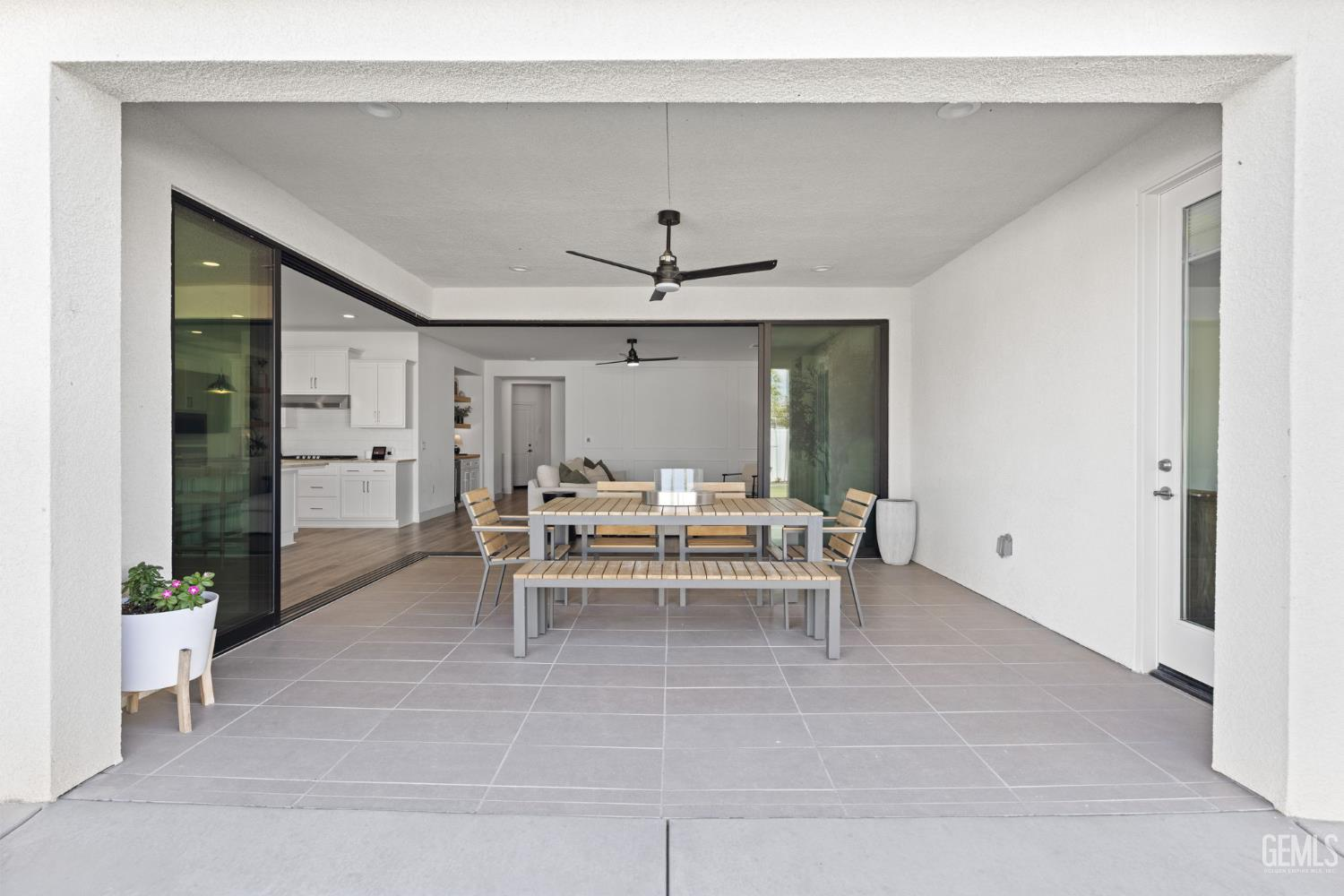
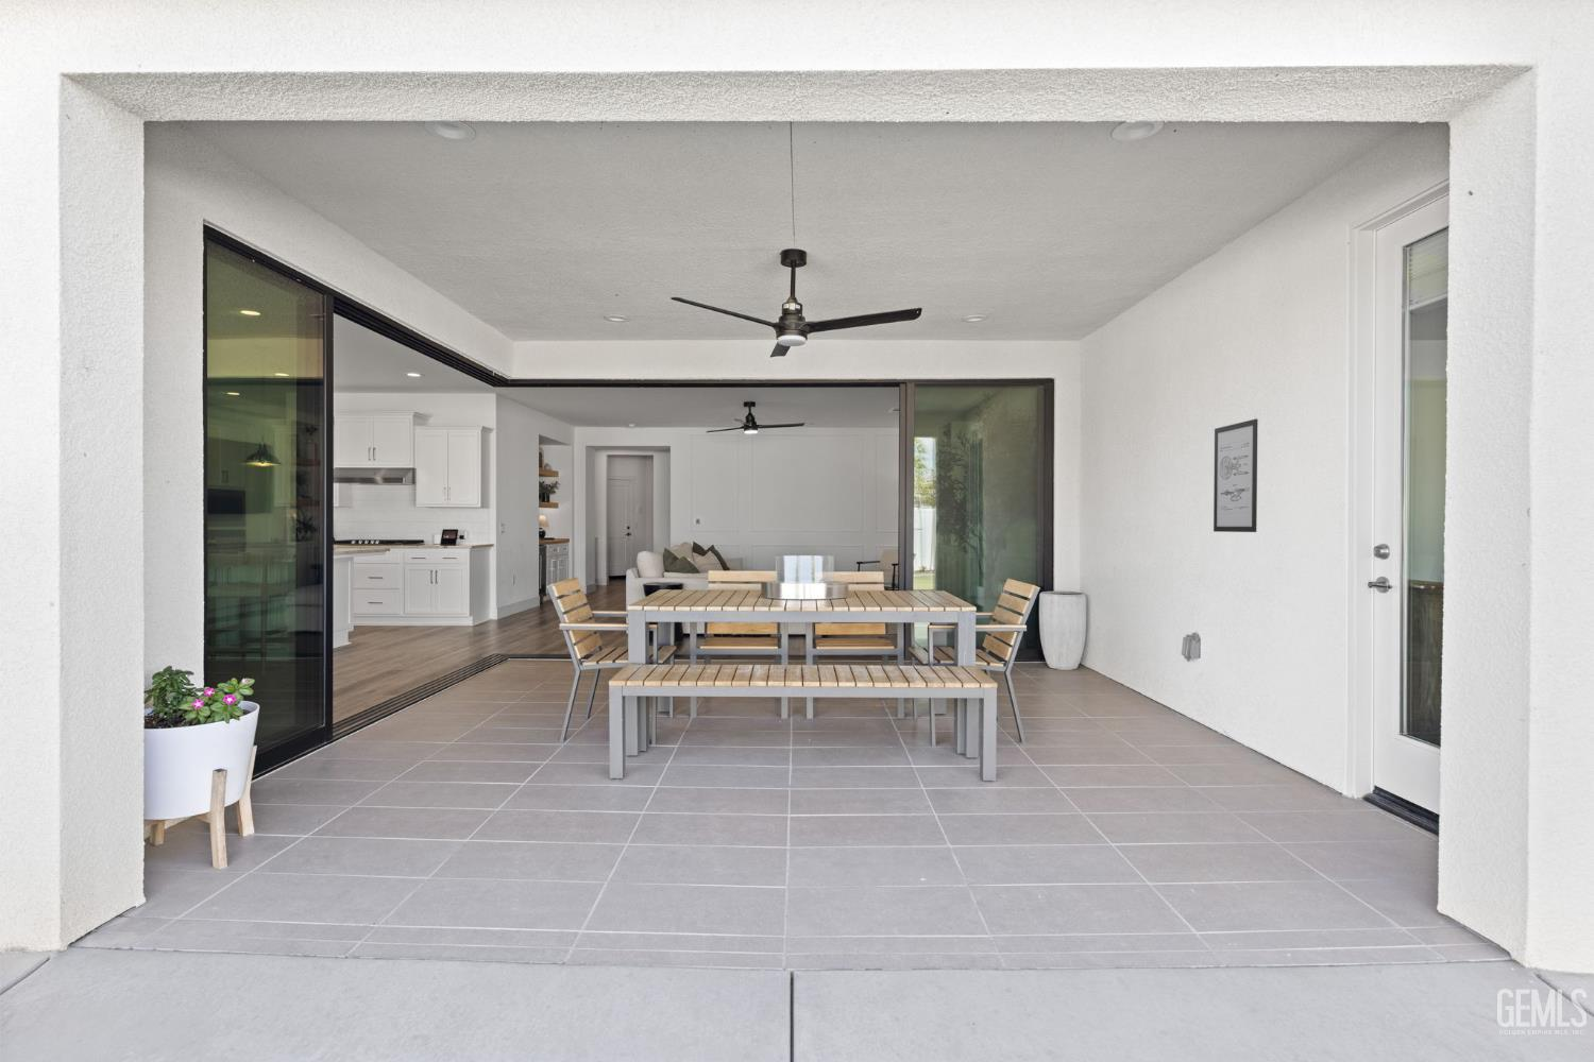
+ wall art (1233, 478)
